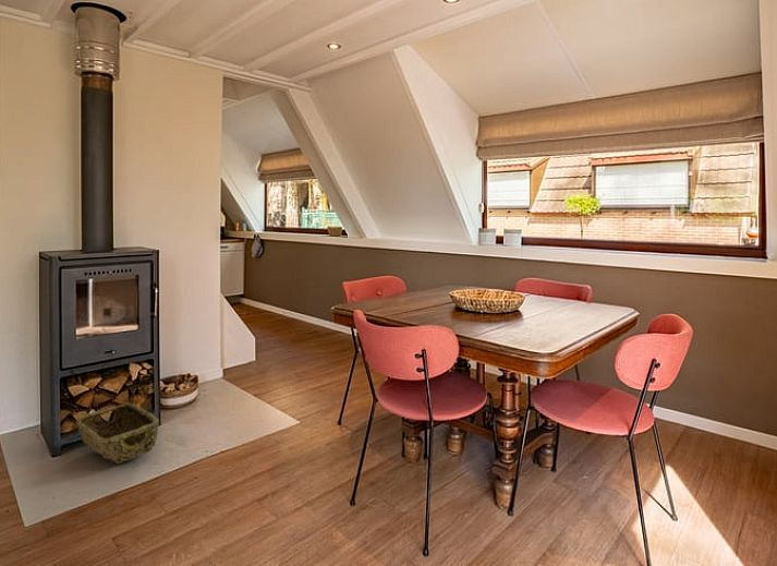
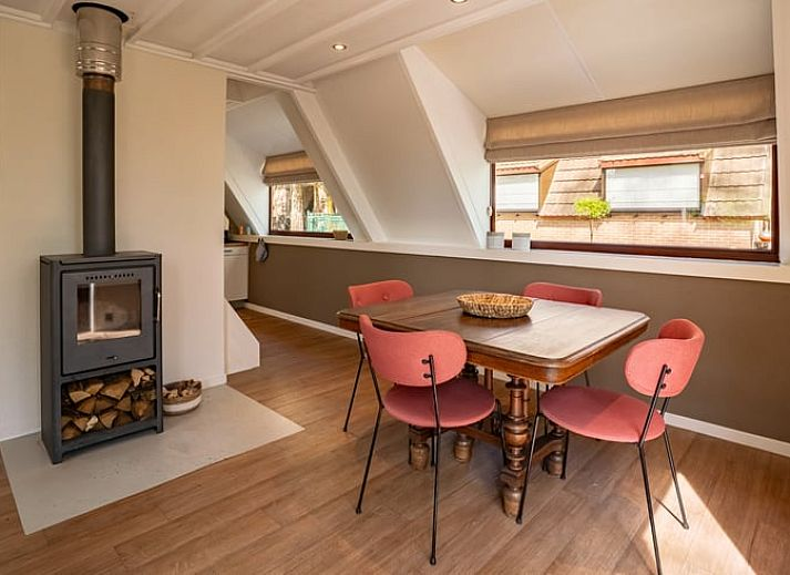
- woven basket (118, 434)
